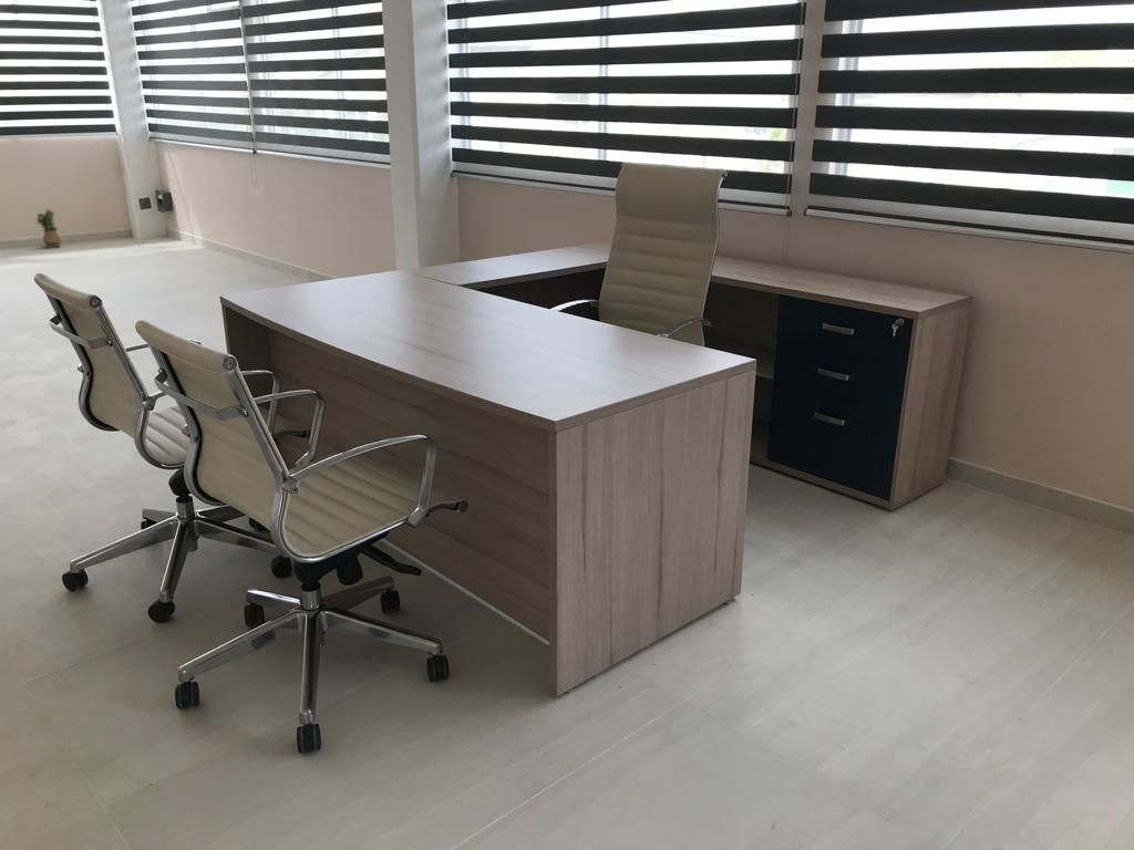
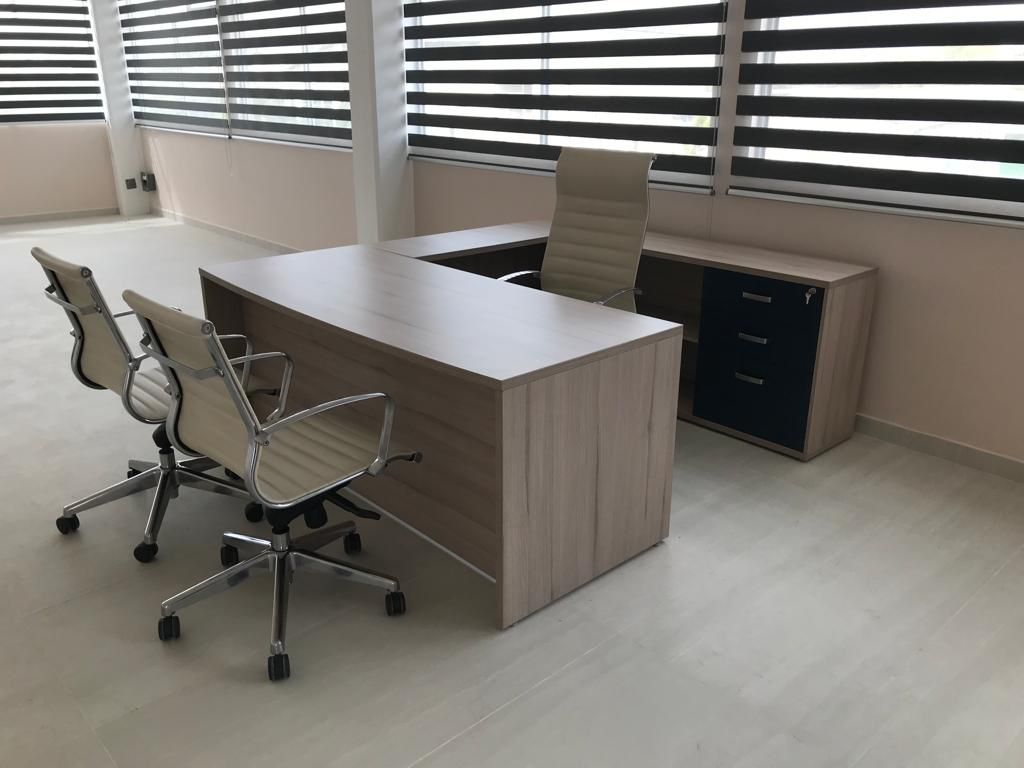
- potted plant (47, 227)
